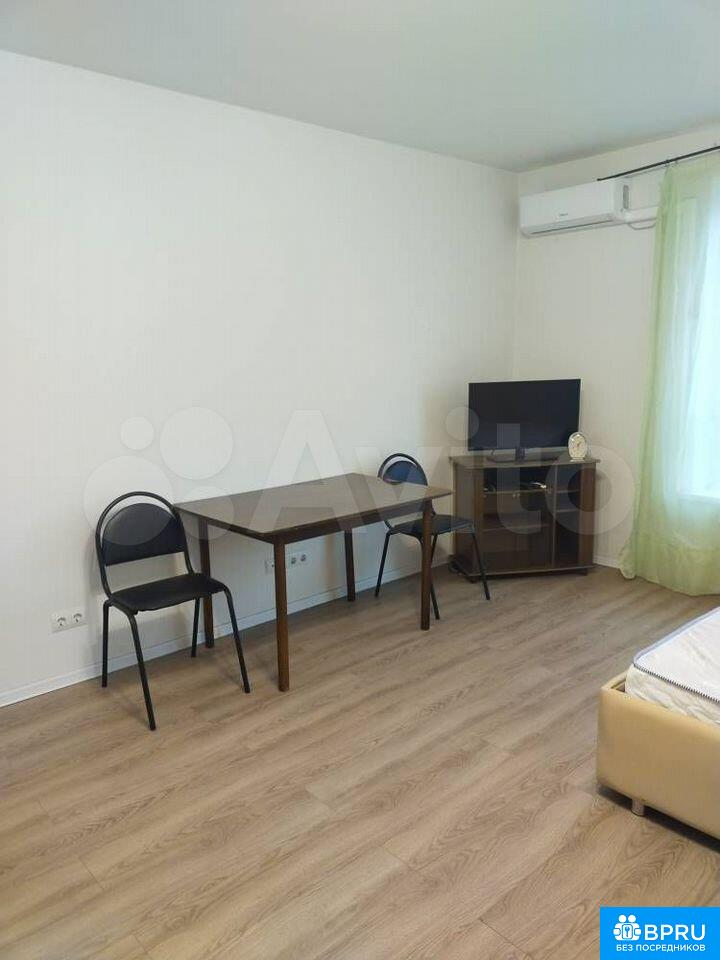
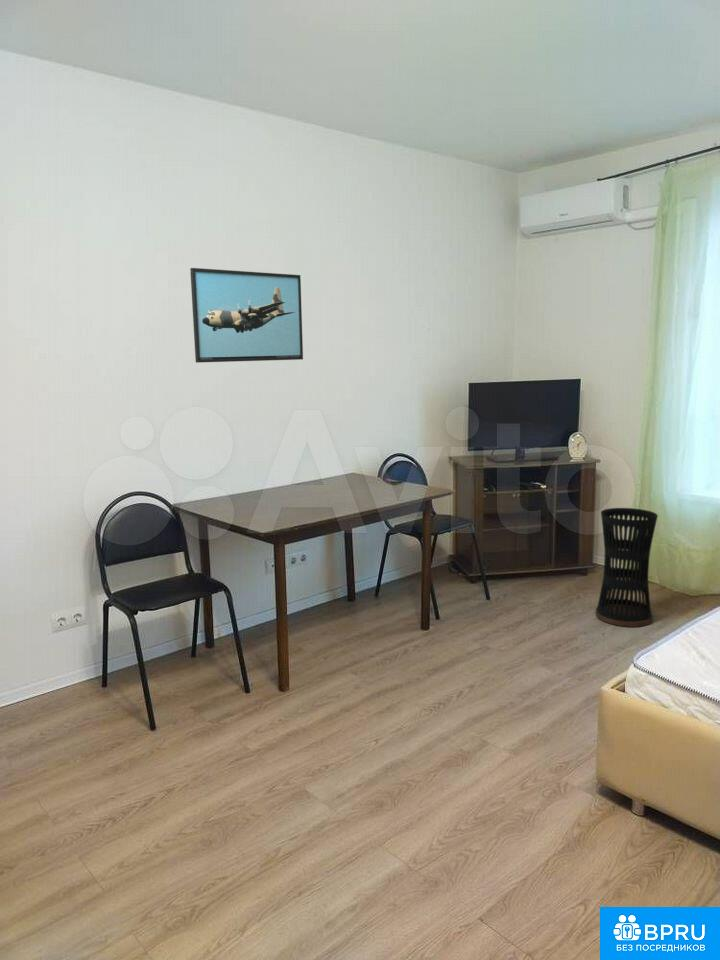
+ umbrella stand (625, 565)
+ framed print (250, 316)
